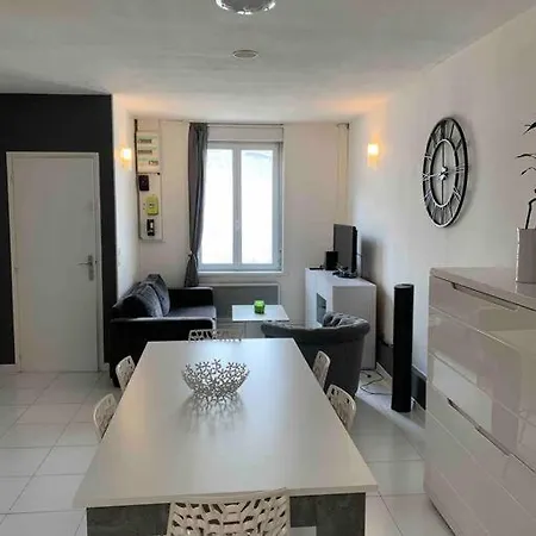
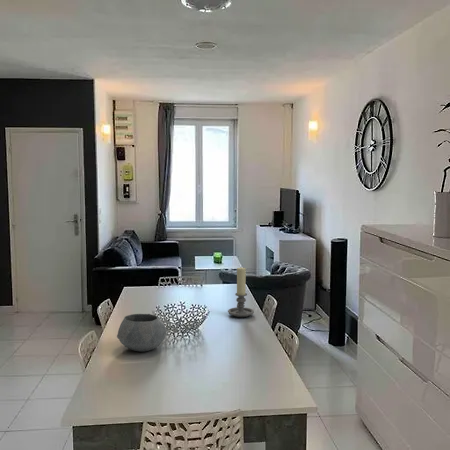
+ candle holder (240, 290)
+ bowl (142, 332)
